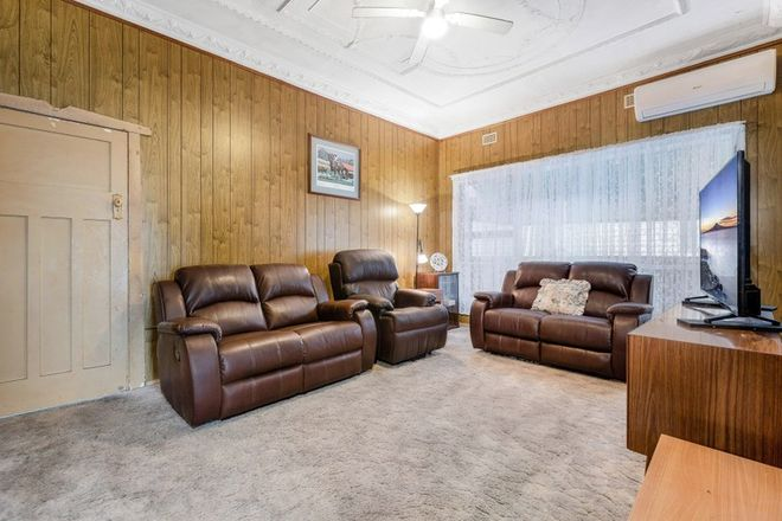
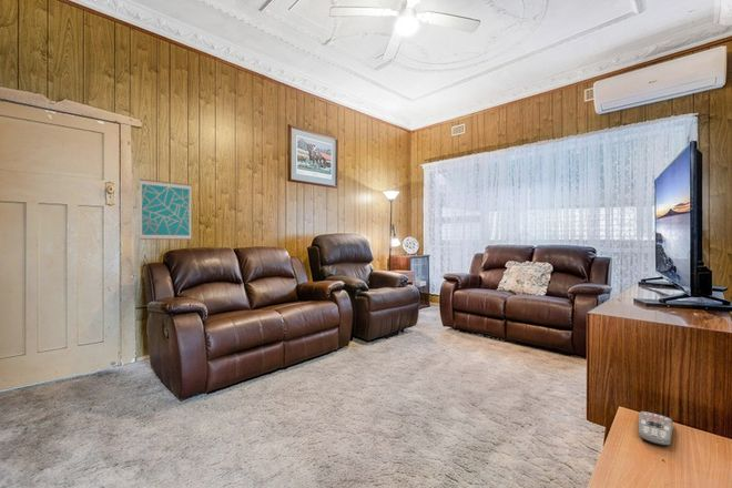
+ remote control (654, 428)
+ wall art (166, 211)
